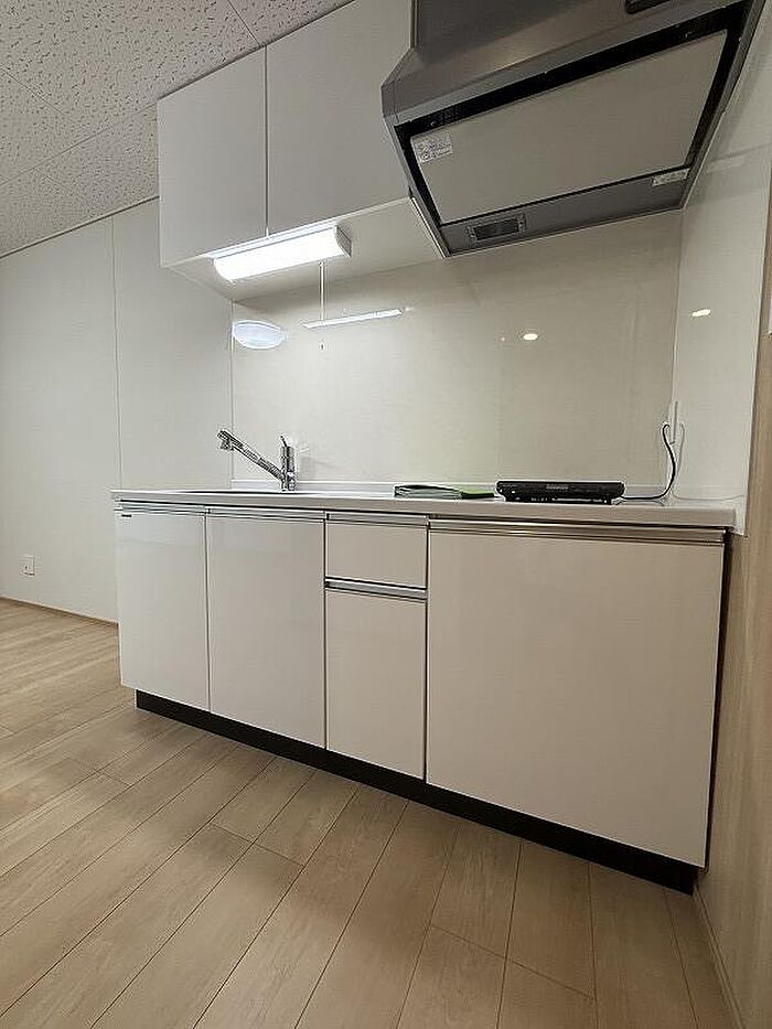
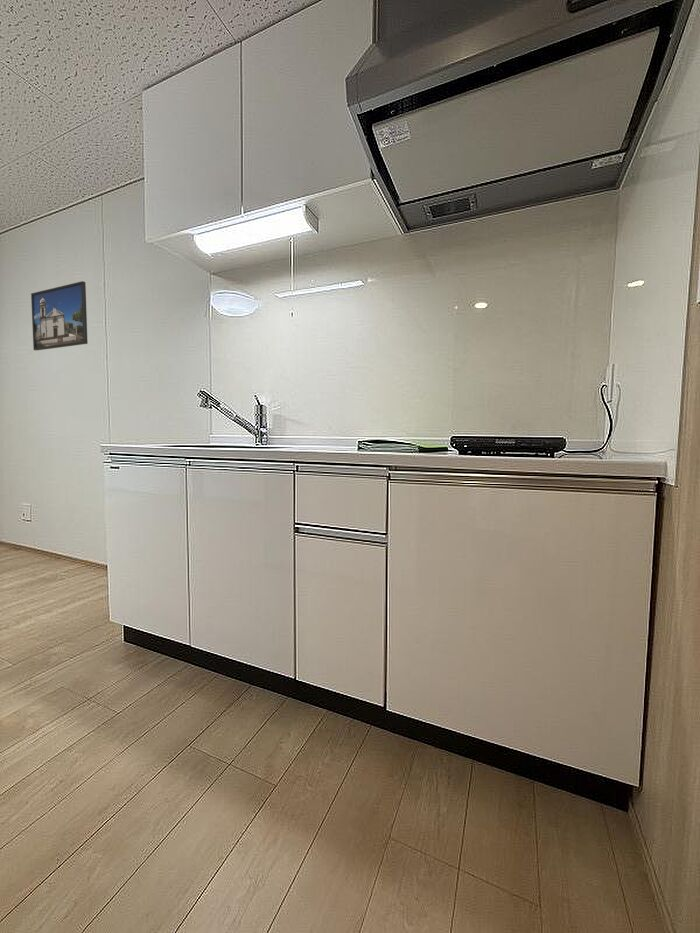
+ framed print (58, 317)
